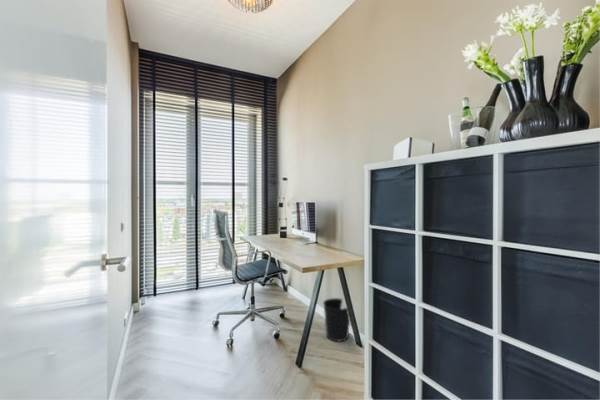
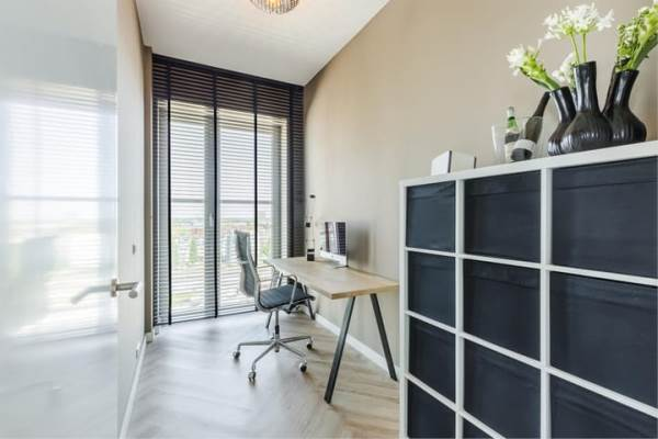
- wastebasket (337, 319)
